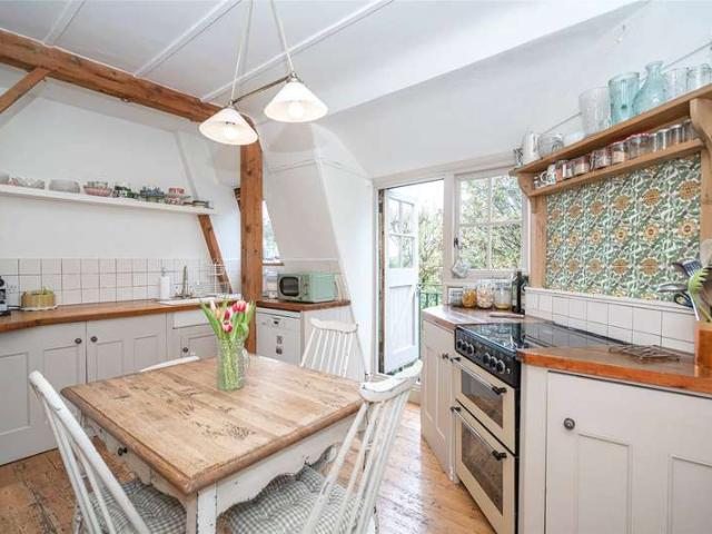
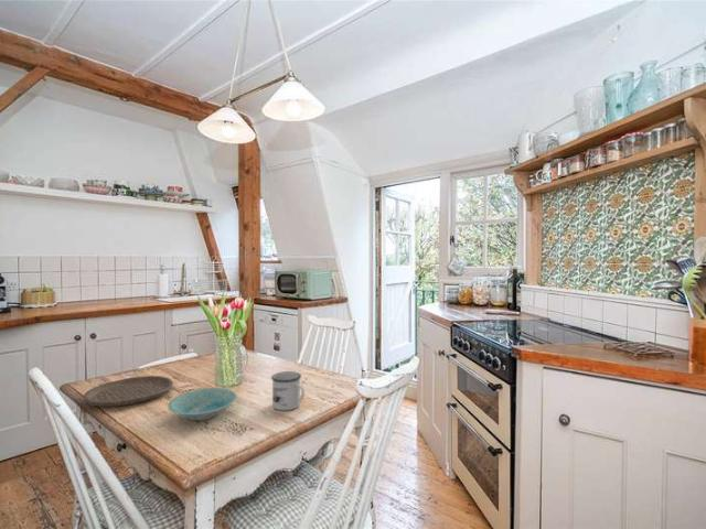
+ bowl (203, 406)
+ plate (130, 390)
+ mug (289, 391)
